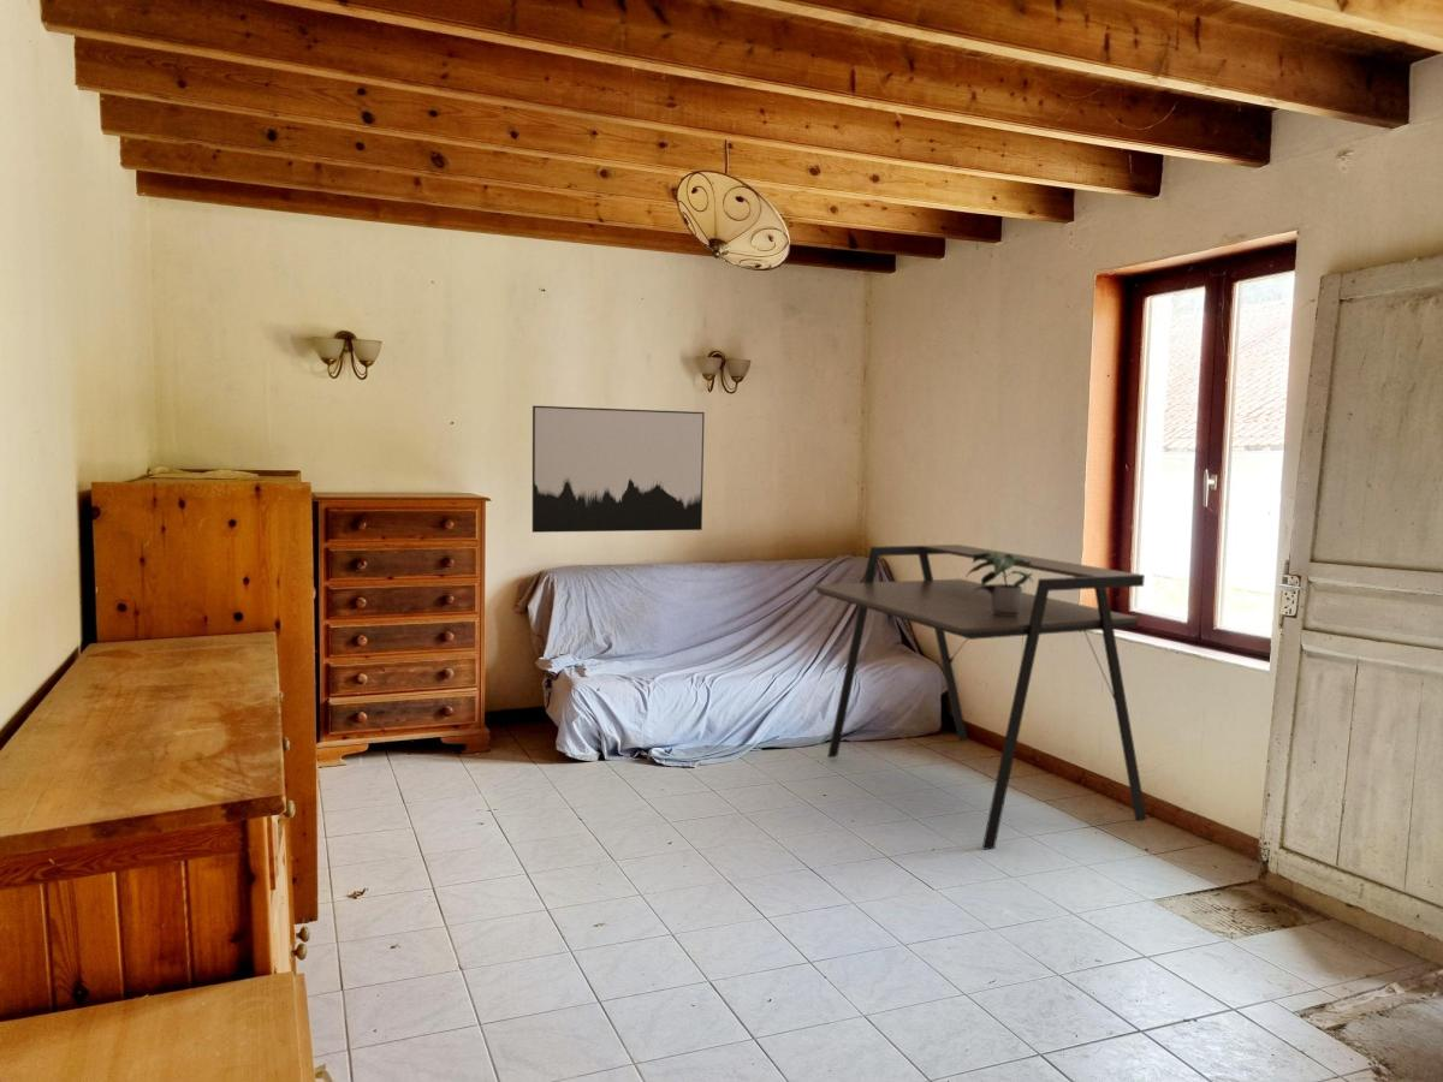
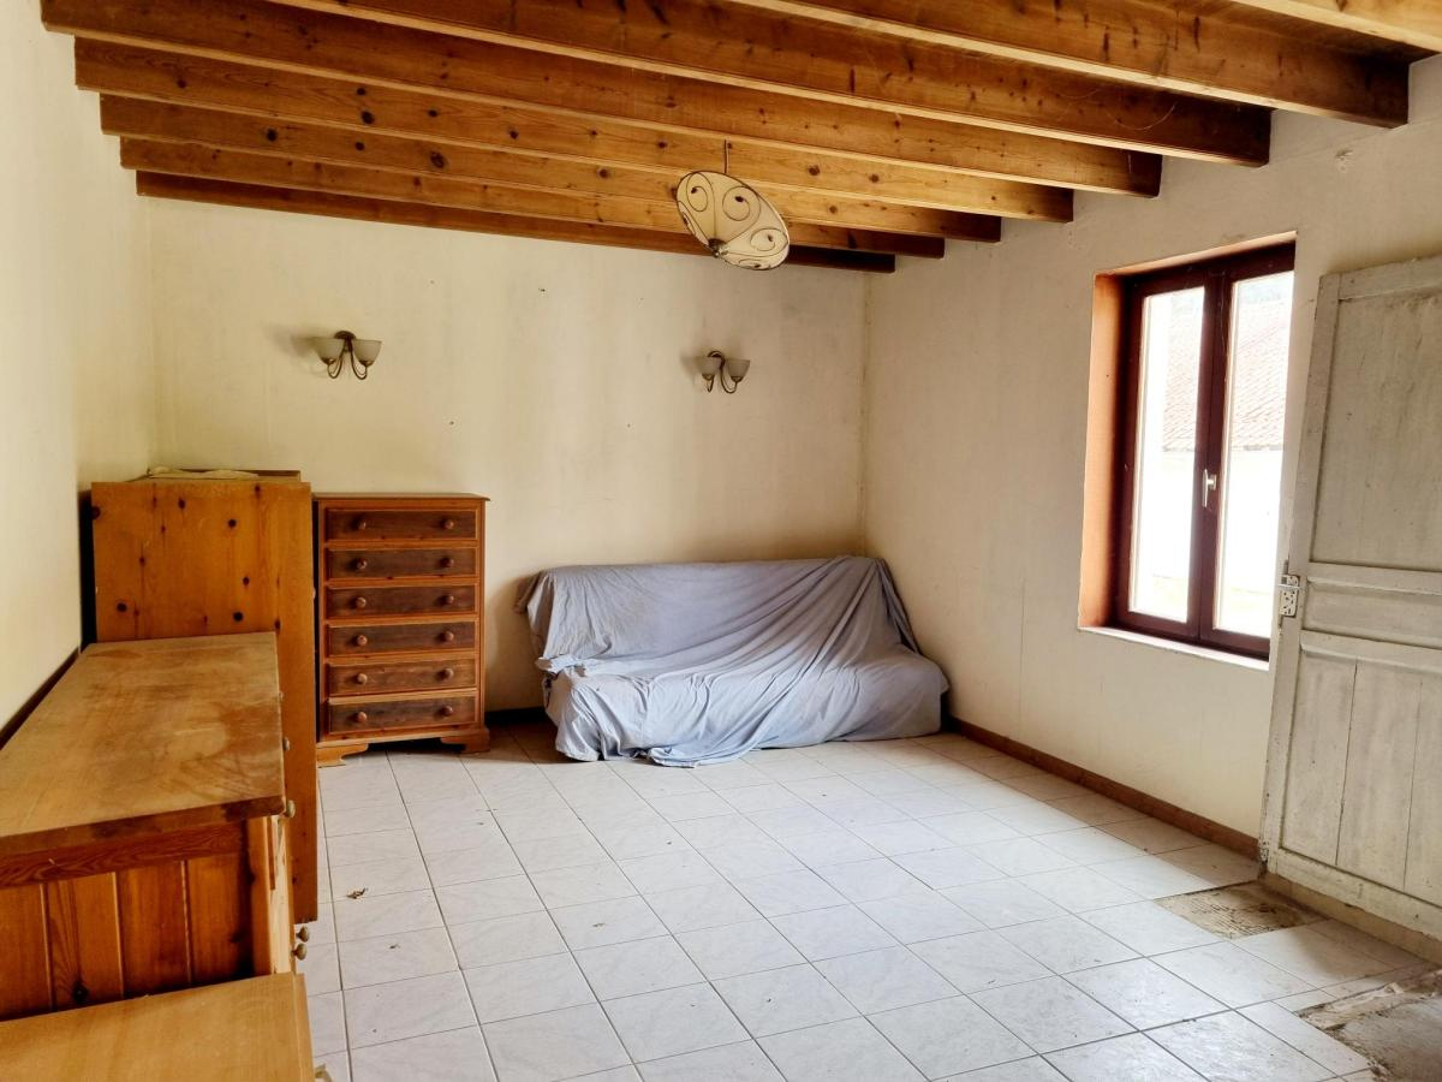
- wall art (620, 470)
- desk (954, 677)
- potted plant (999, 584)
